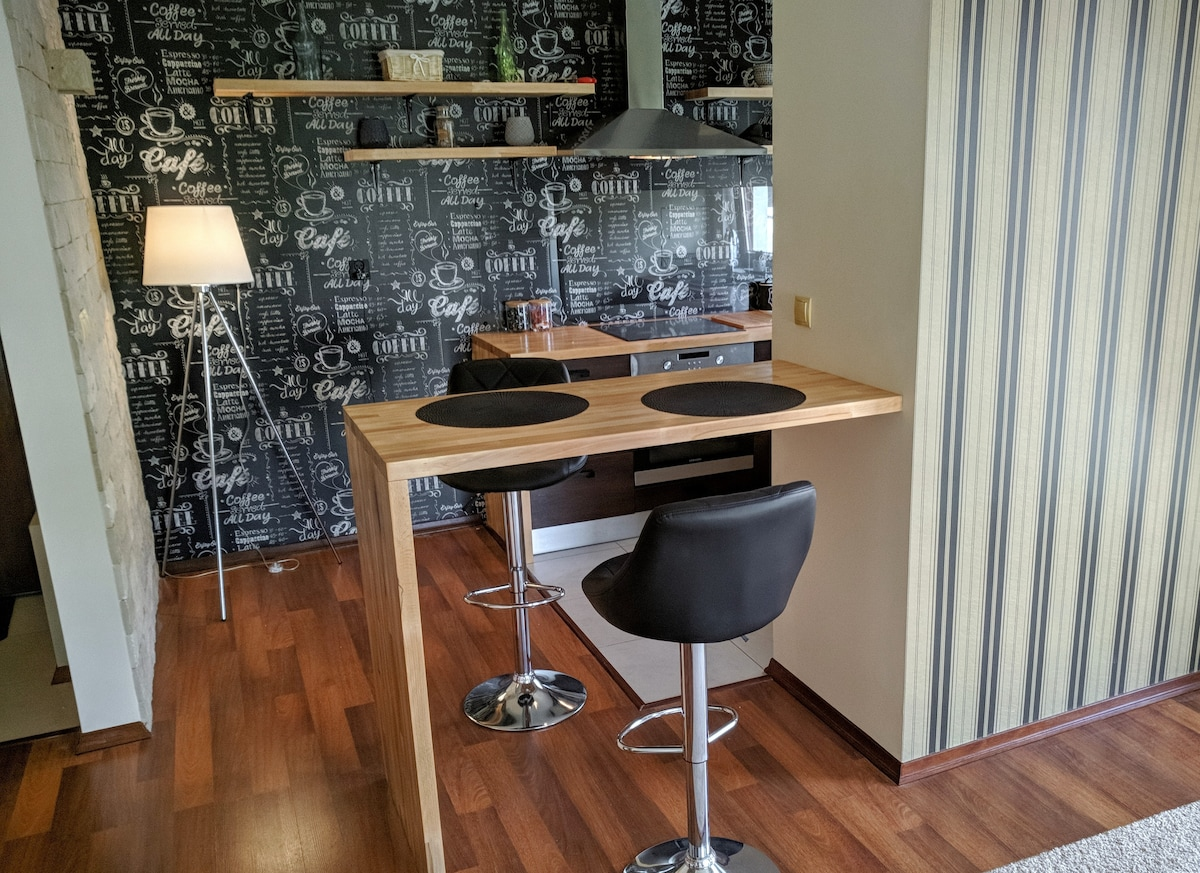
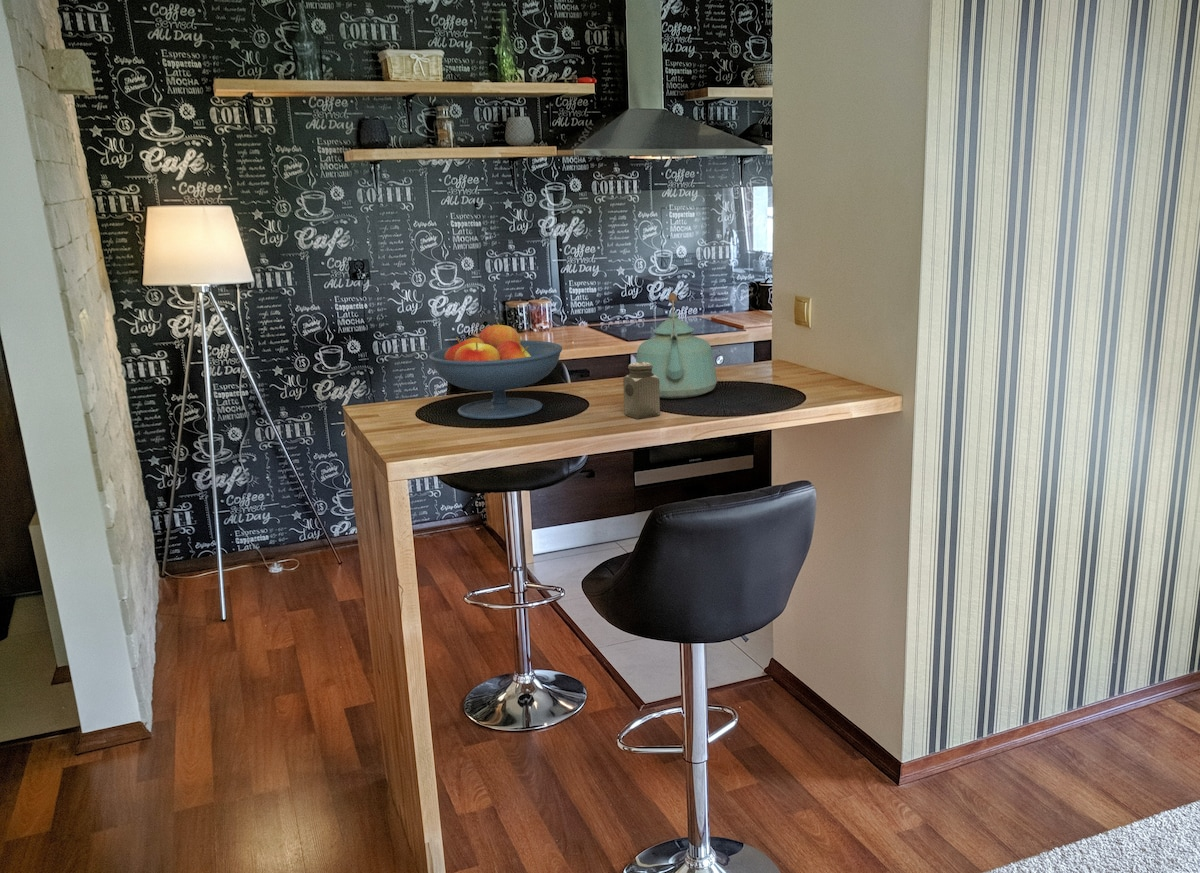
+ fruit bowl (497, 369)
+ salt shaker (641, 388)
+ kettle (674, 344)
